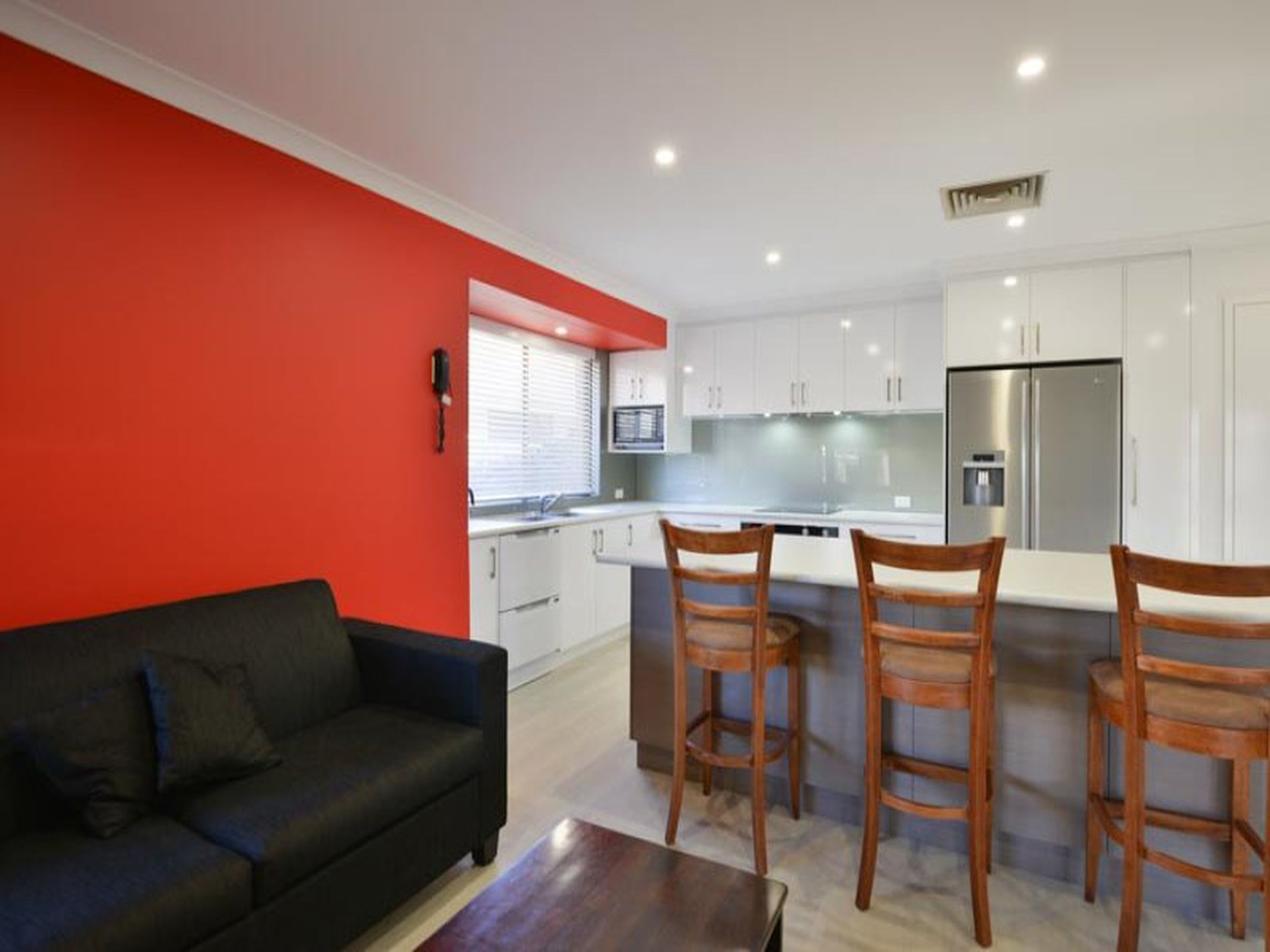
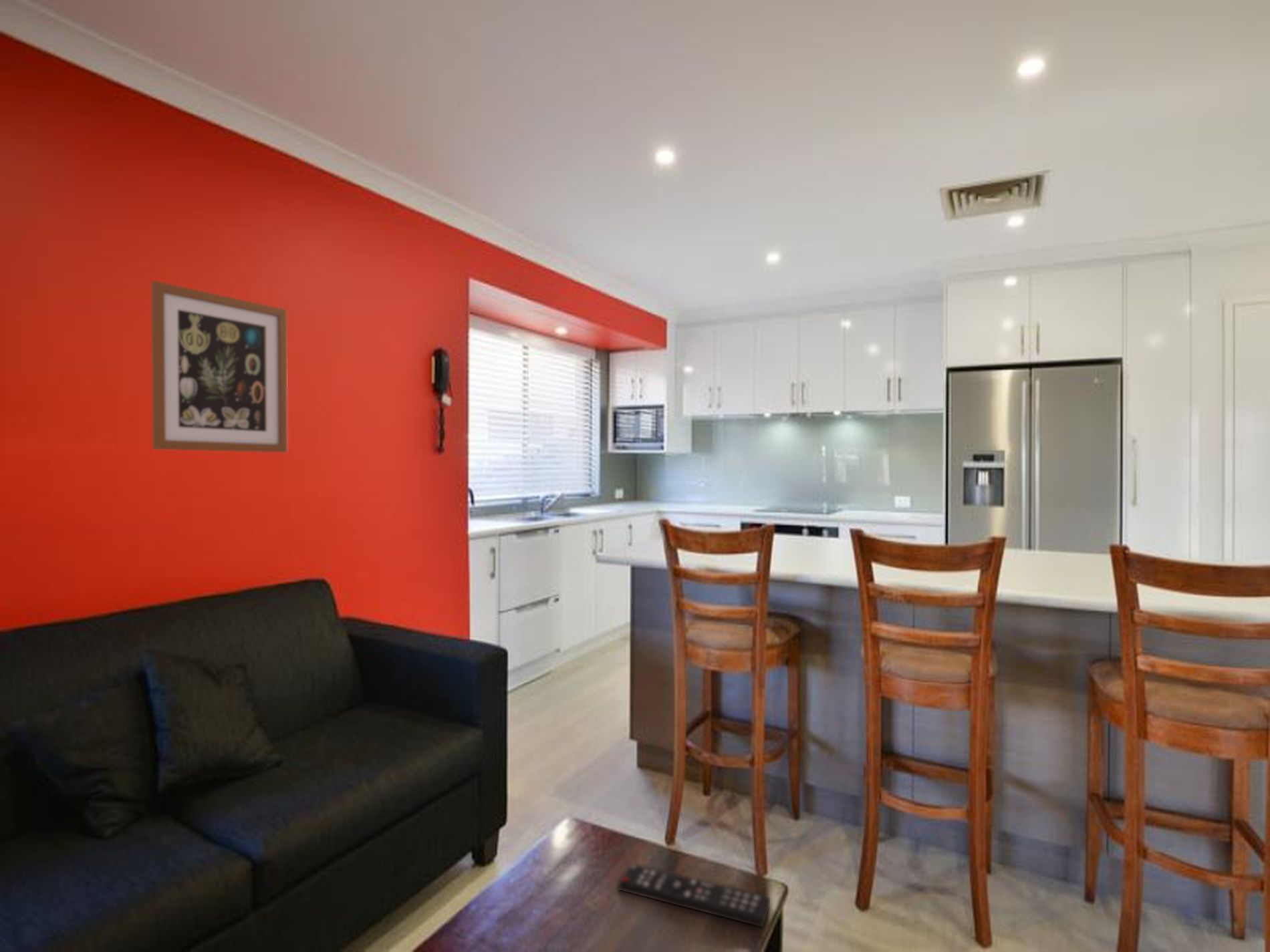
+ wall art (225, 373)
+ remote control (692, 892)
